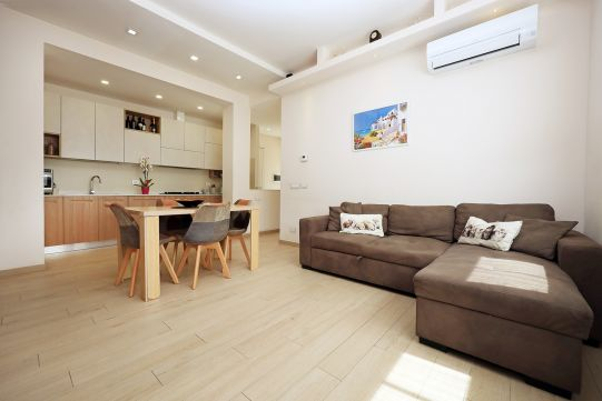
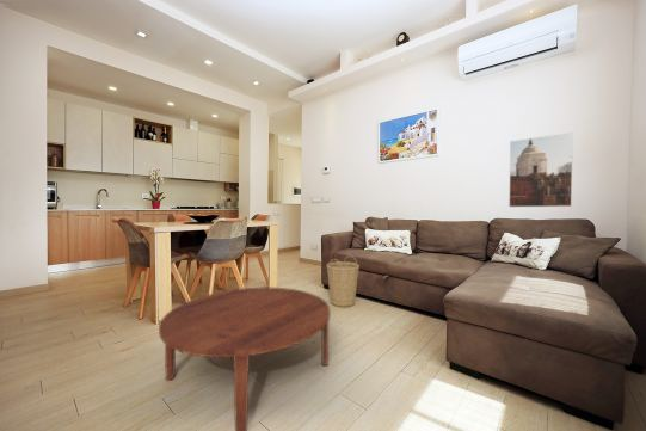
+ coffee table (251, 339)
+ basket (343, 279)
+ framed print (539, 172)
